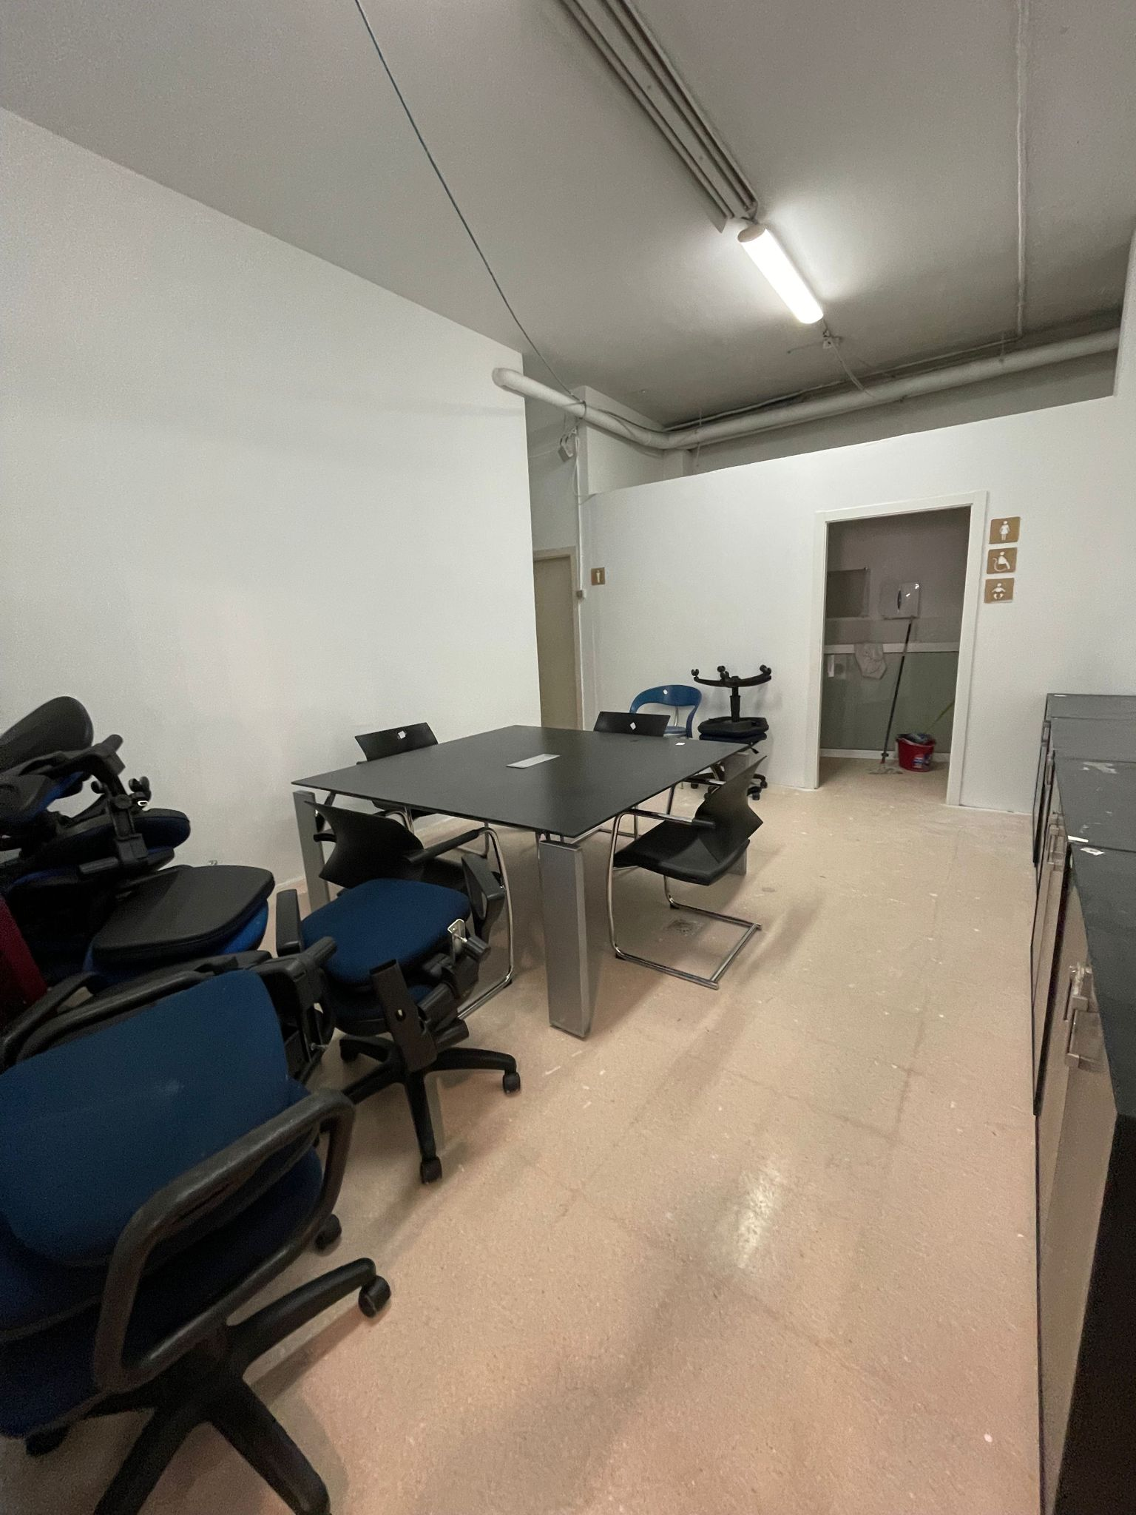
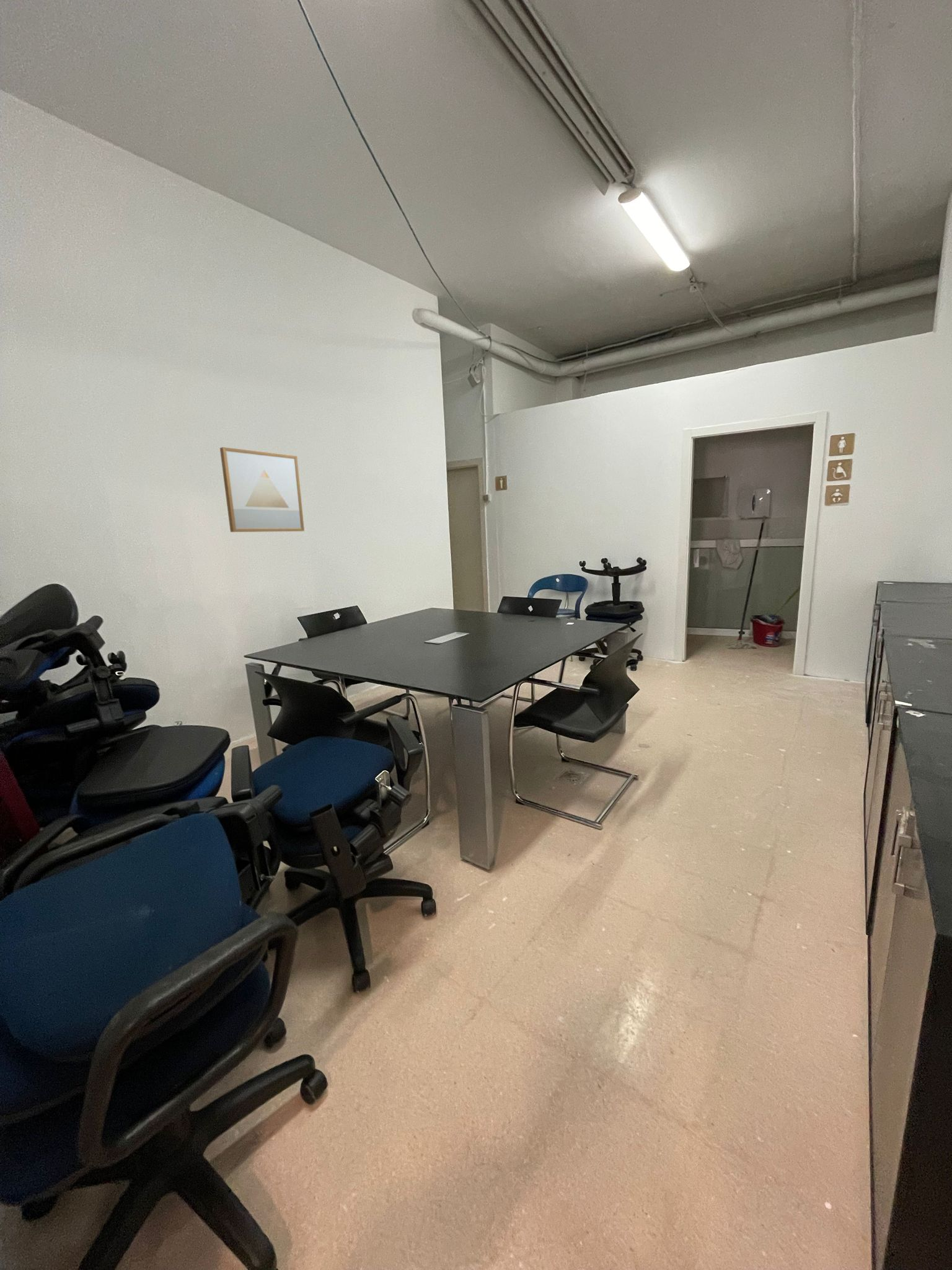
+ wall art (265, 492)
